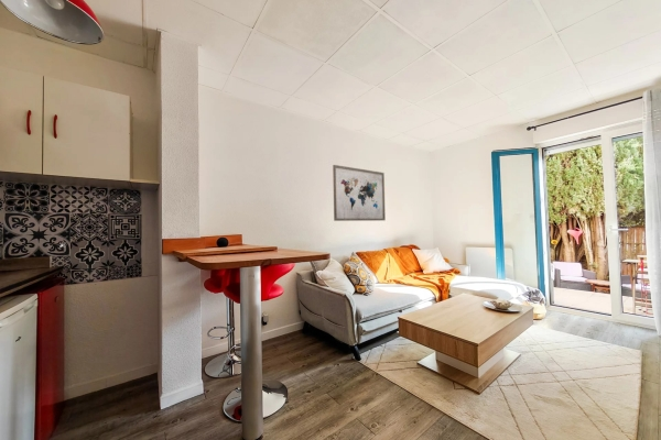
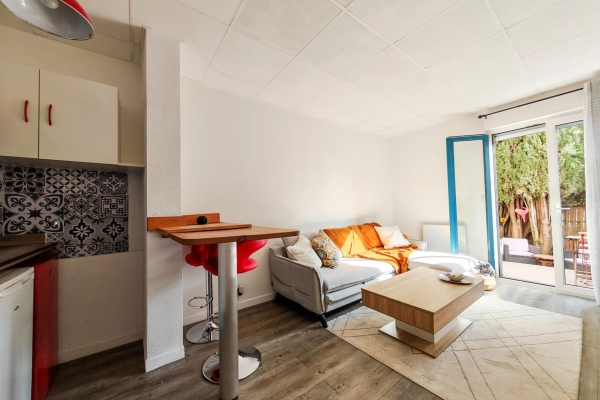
- wall art (360, 195)
